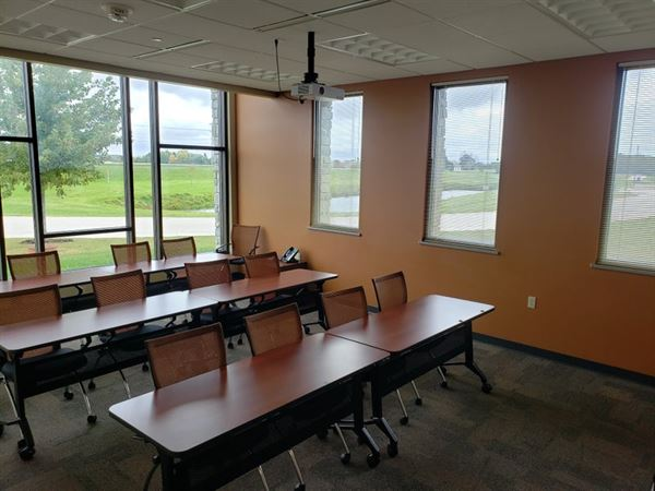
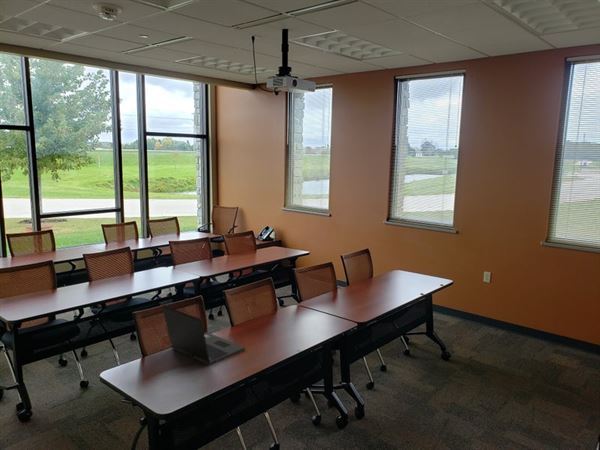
+ laptop (202, 327)
